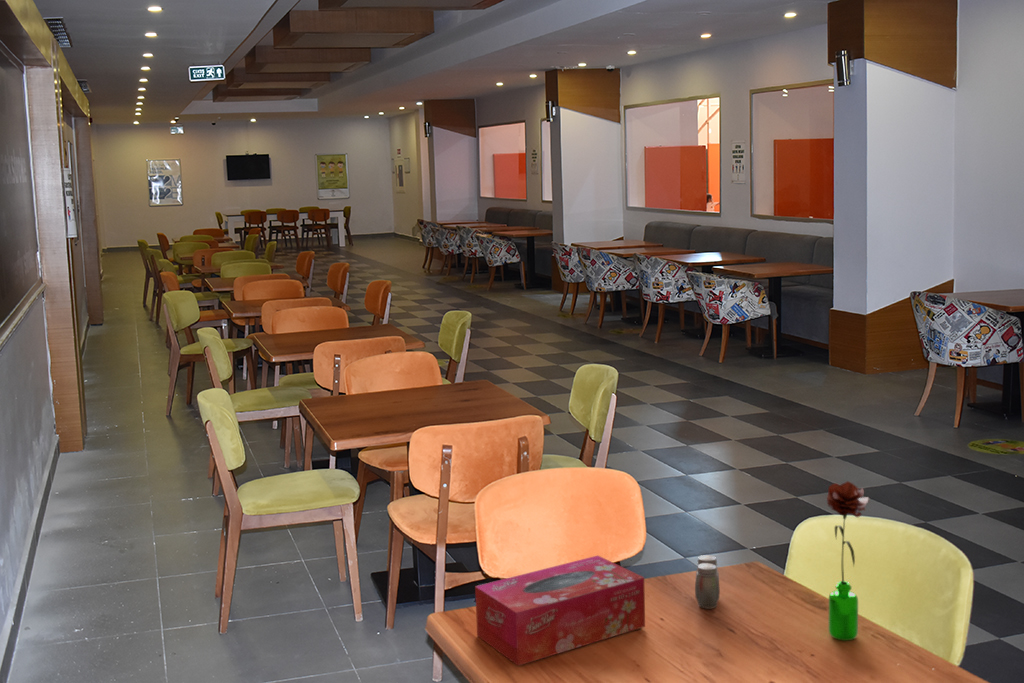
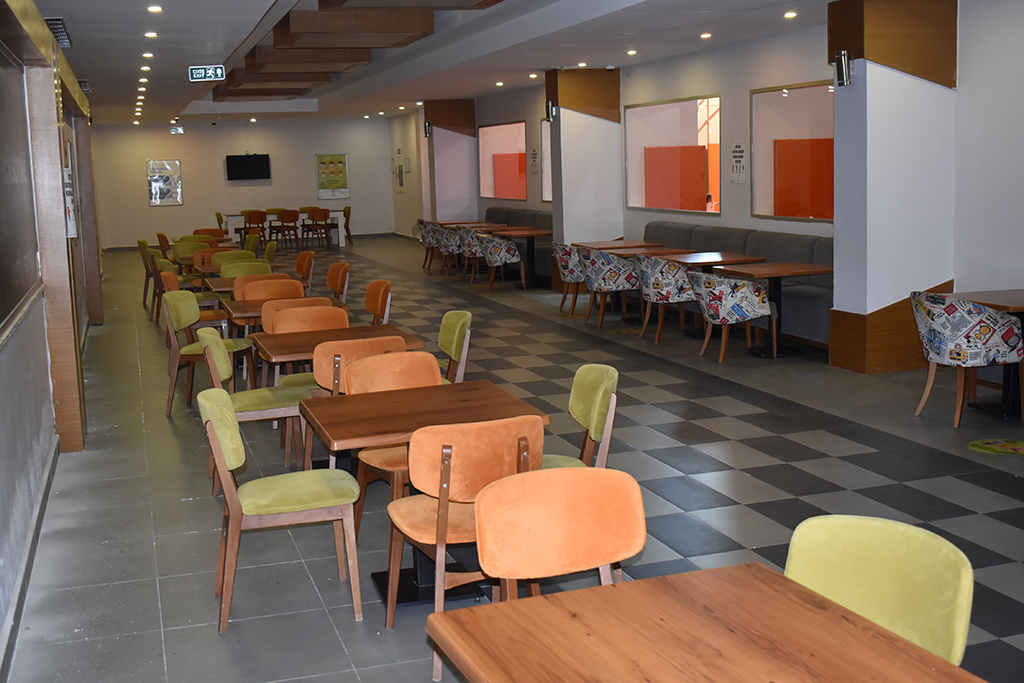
- flower (842, 559)
- tissue box (560, 606)
- salt and pepper shaker (707, 580)
